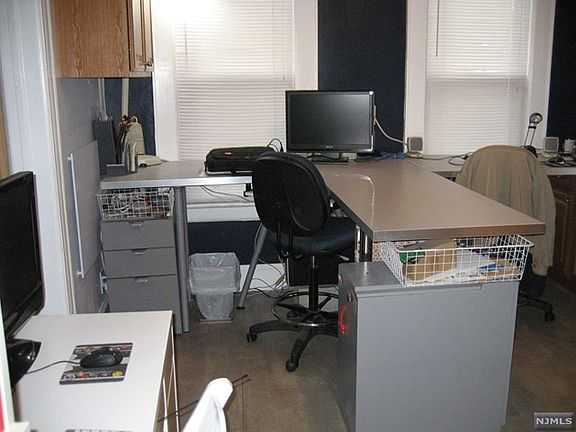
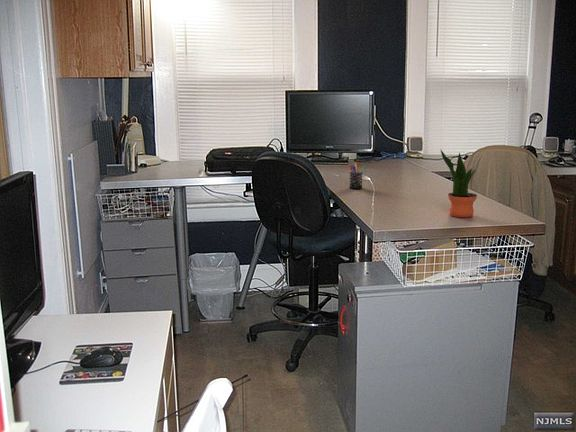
+ pen holder (357, 174)
+ potted plant (458, 182)
